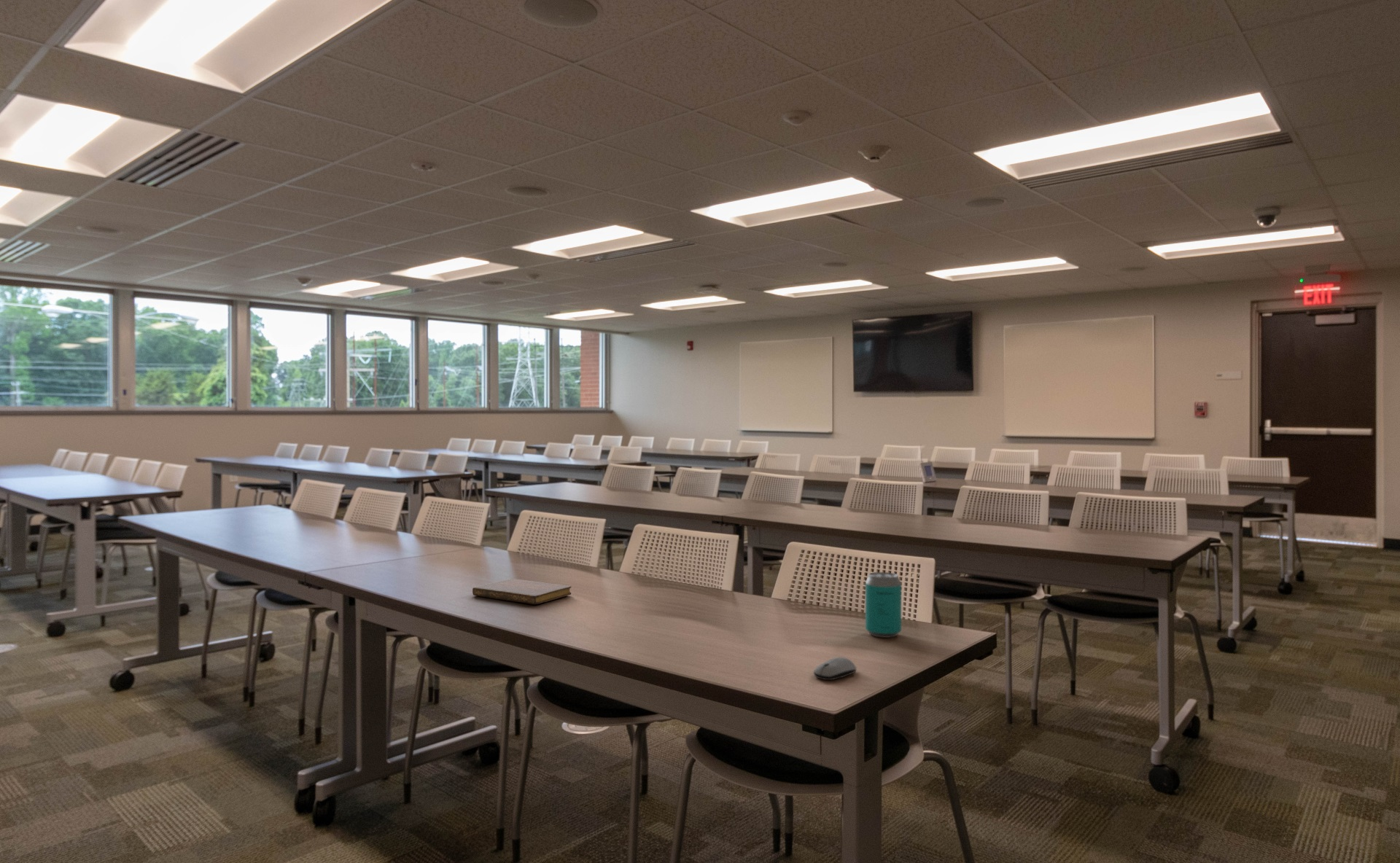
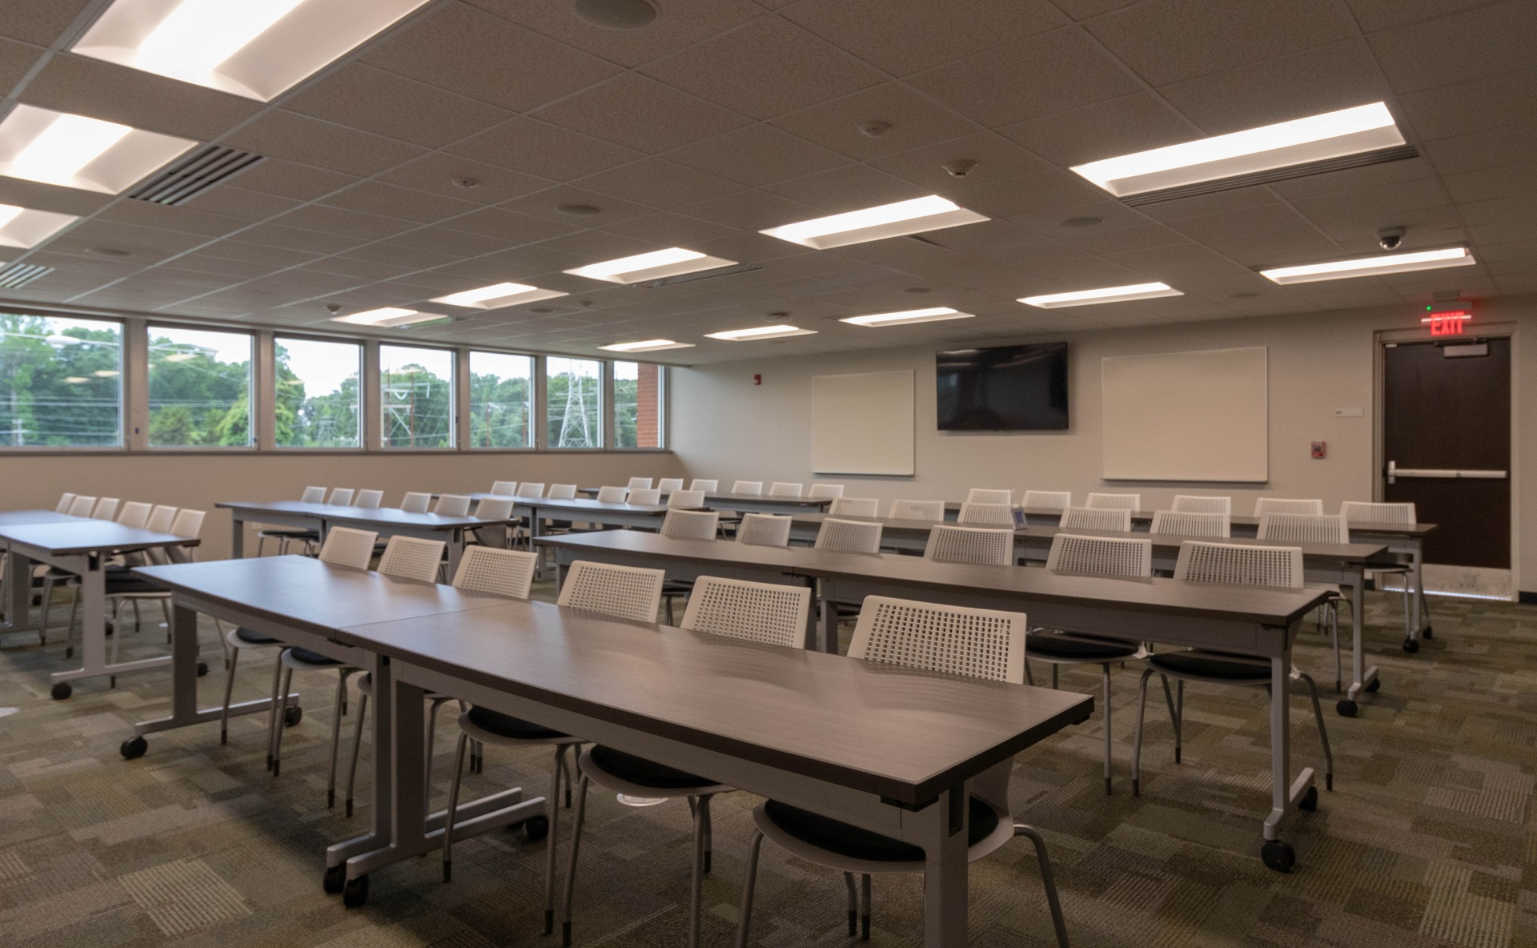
- computer mouse (835, 666)
- notebook (522, 590)
- beverage can (883, 604)
